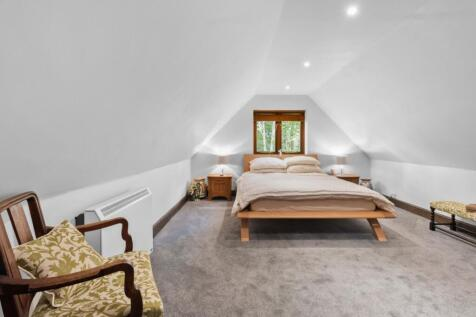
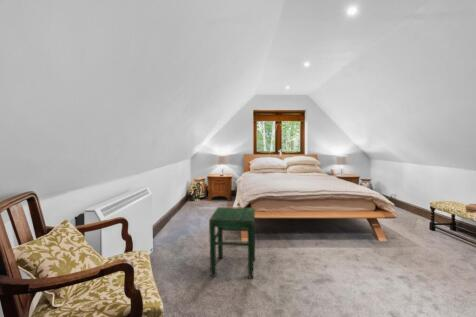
+ stool (234, 242)
